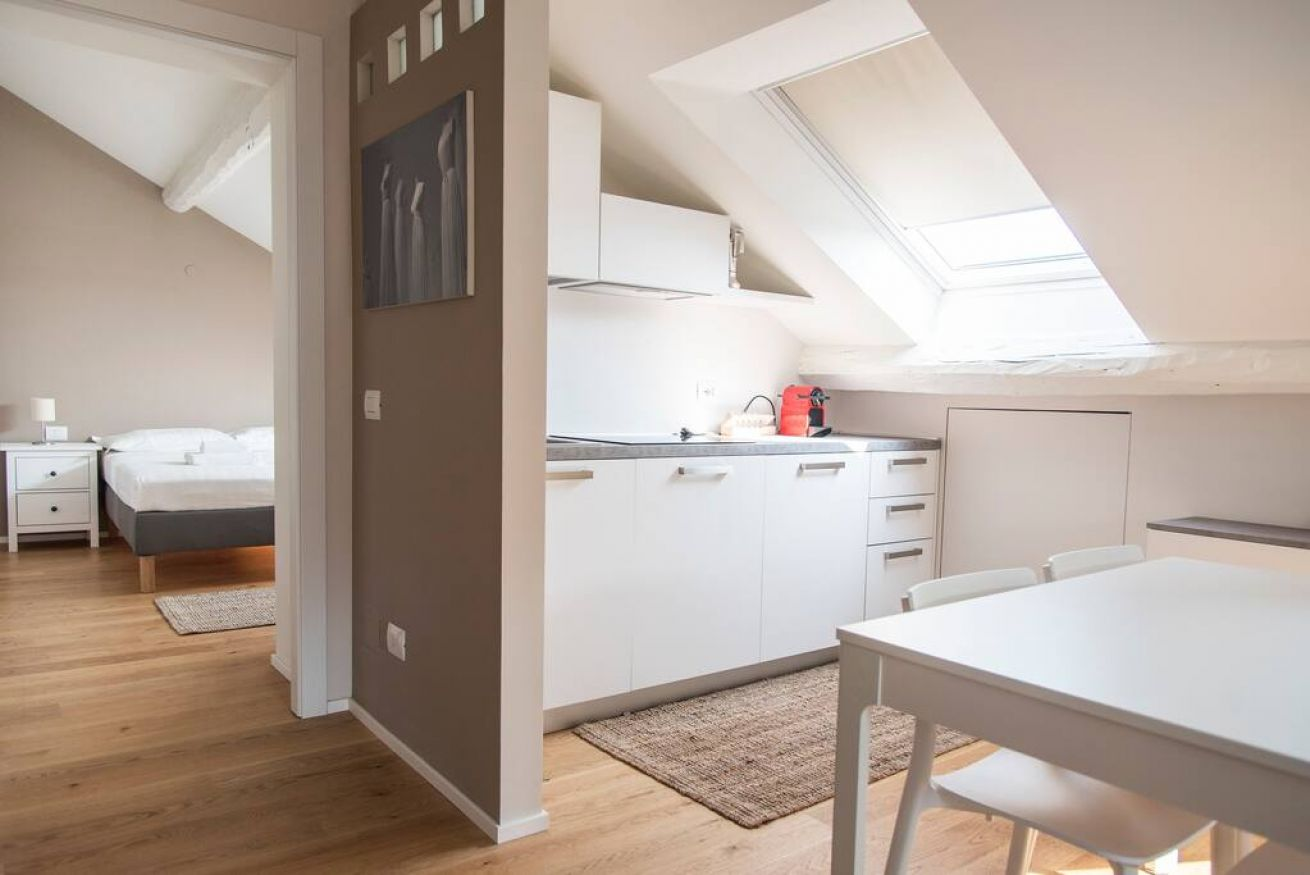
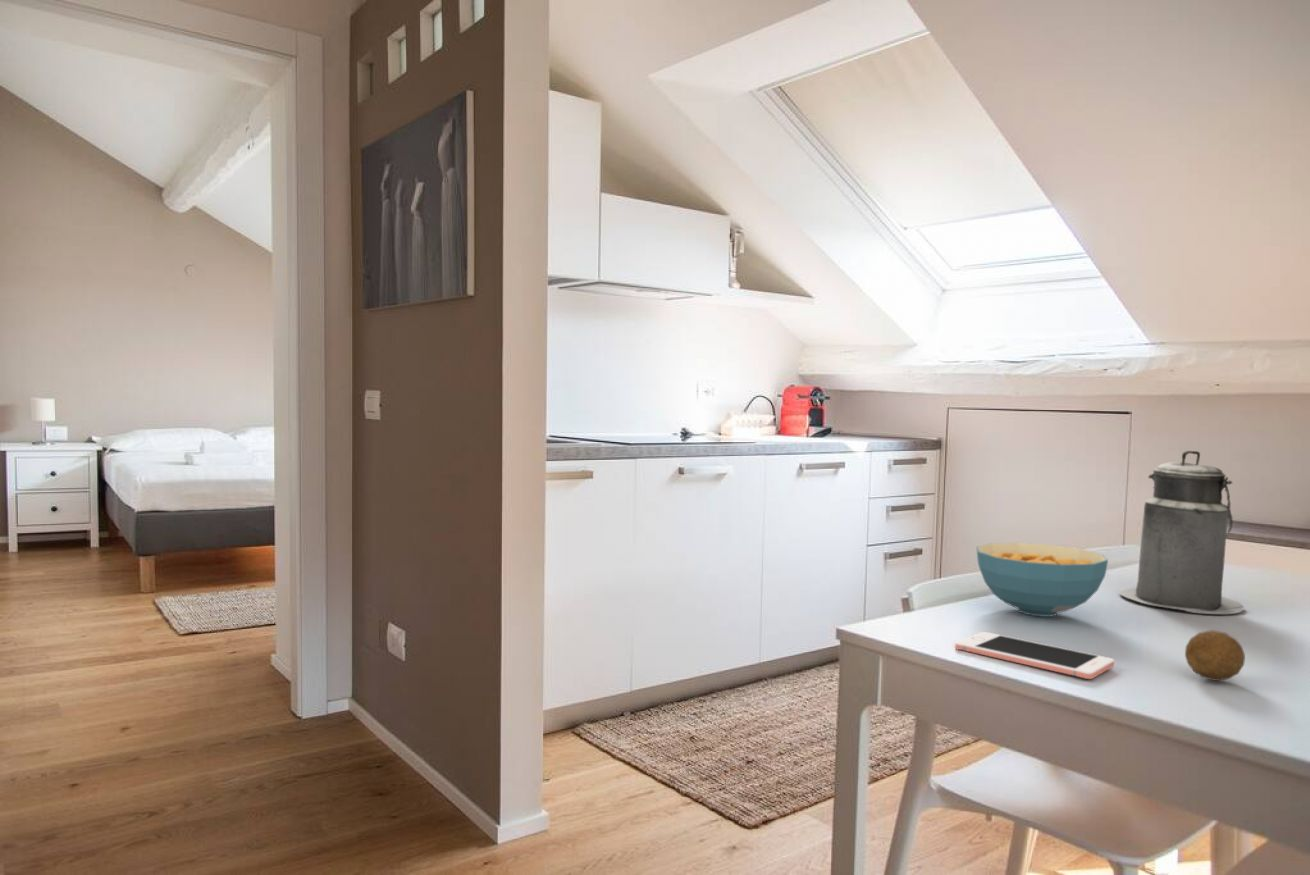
+ canister (1183, 526)
+ fruit (1214, 655)
+ cereal bowl (1038, 582)
+ cell phone (1032, 653)
